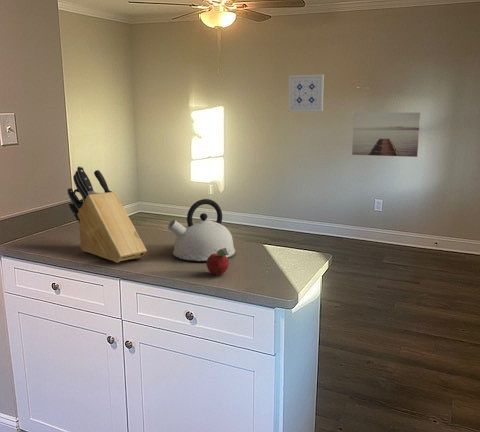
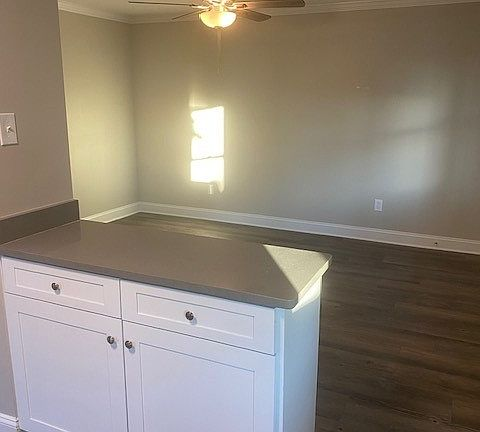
- kettle (201, 226)
- fruit (220, 259)
- wall art (305, 93)
- wall art (385, 134)
- knife block (104, 210)
